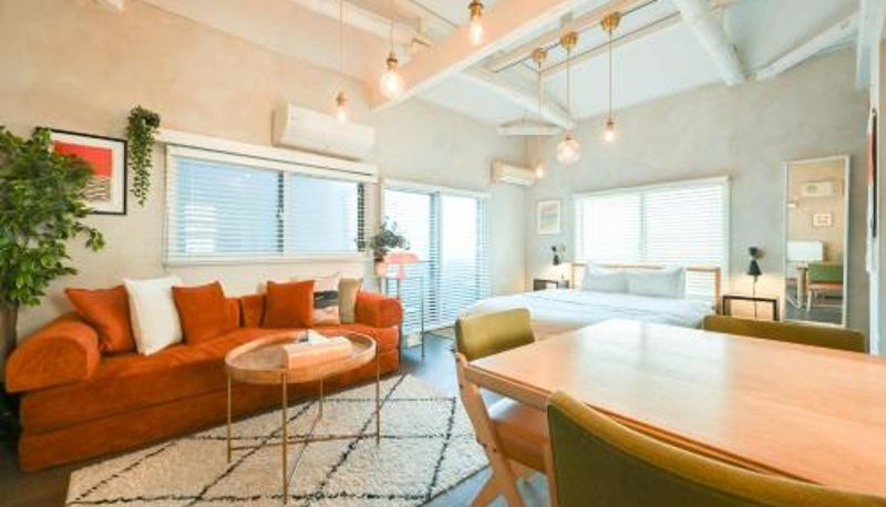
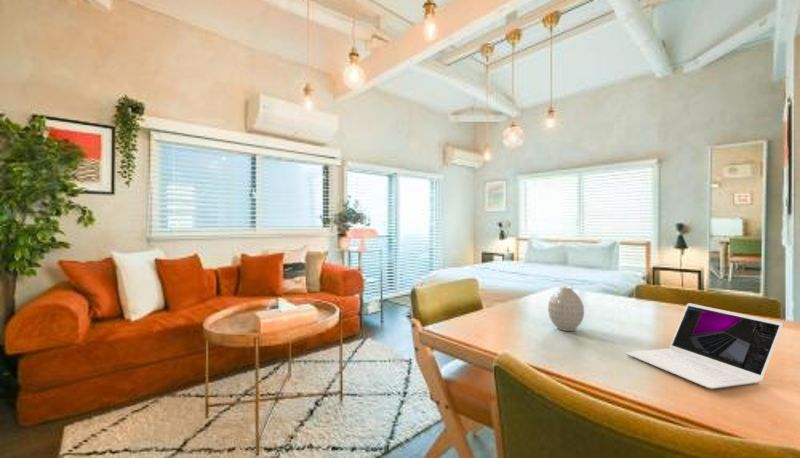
+ vase (565, 307)
+ laptop (697, 336)
